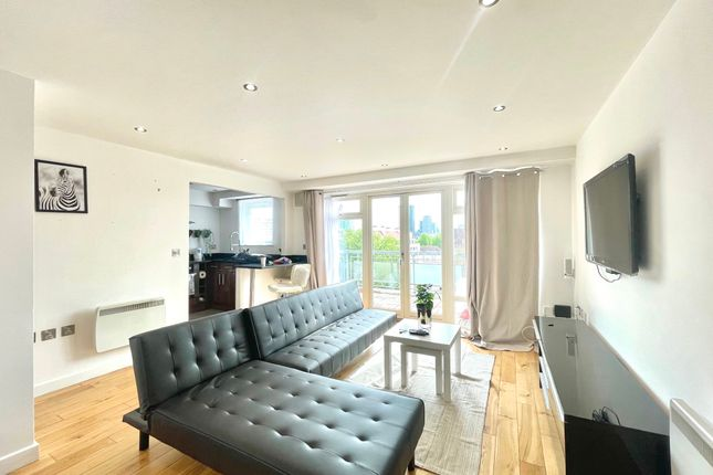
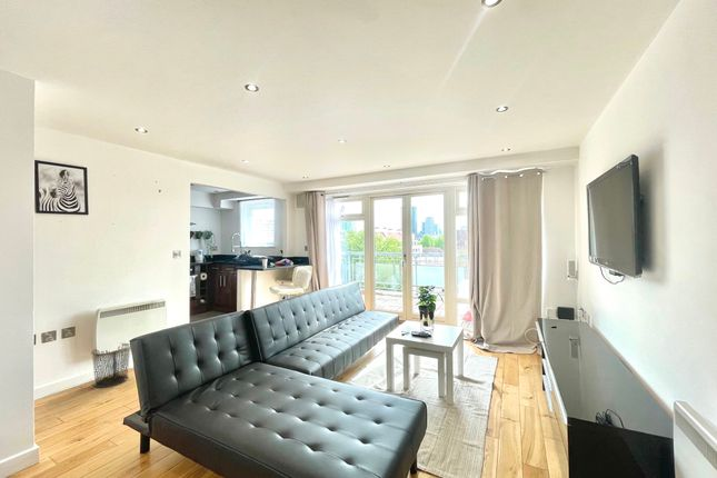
+ waste bin (111, 365)
